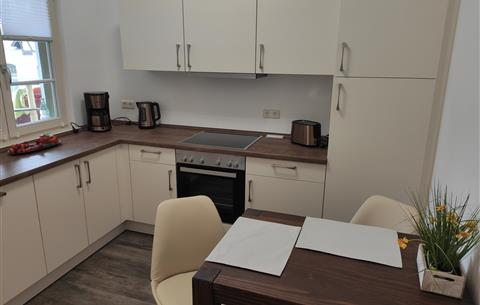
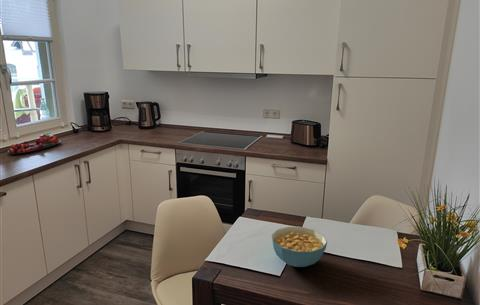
+ cereal bowl (298, 250)
